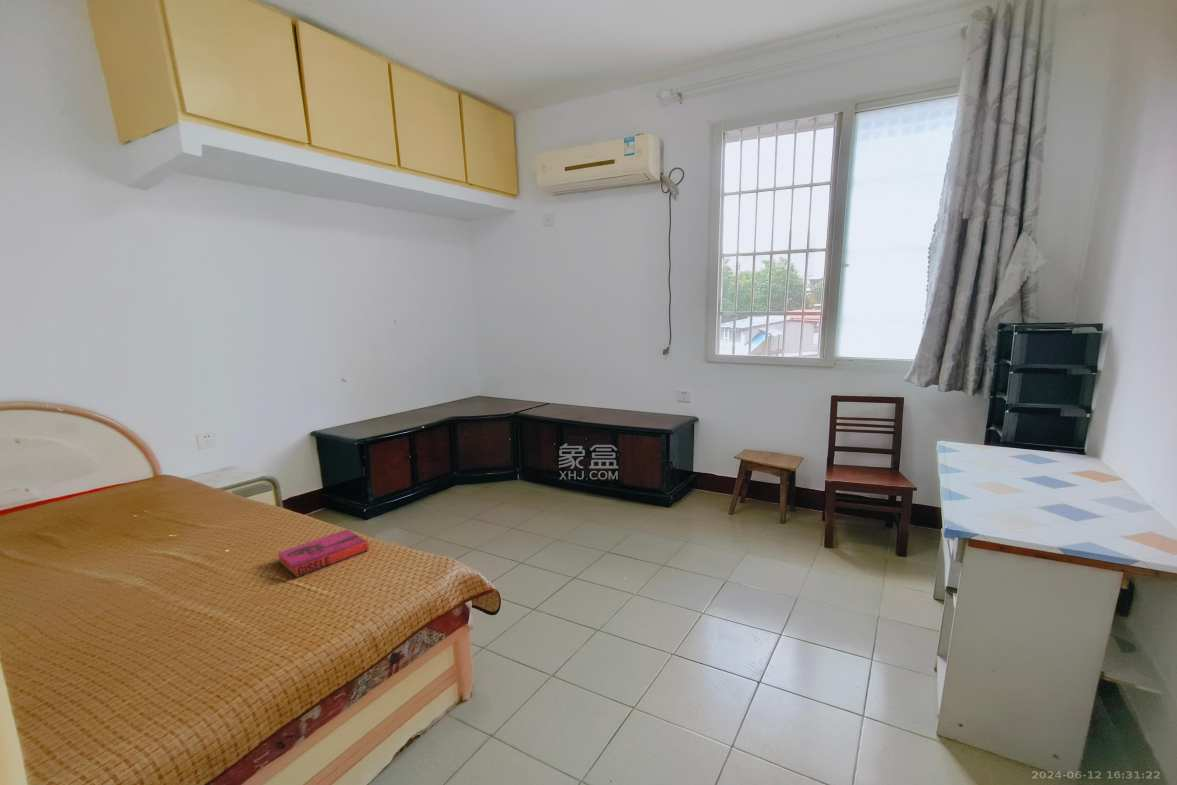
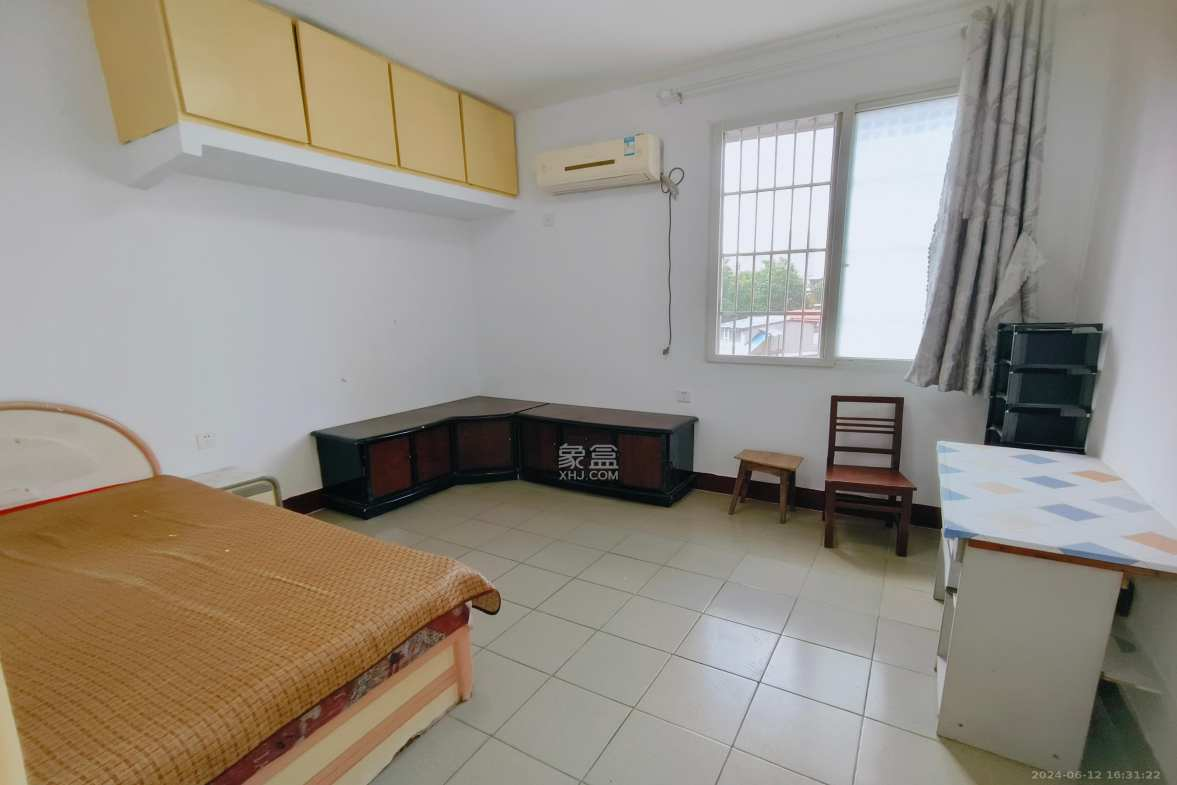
- hardback book (324, 551)
